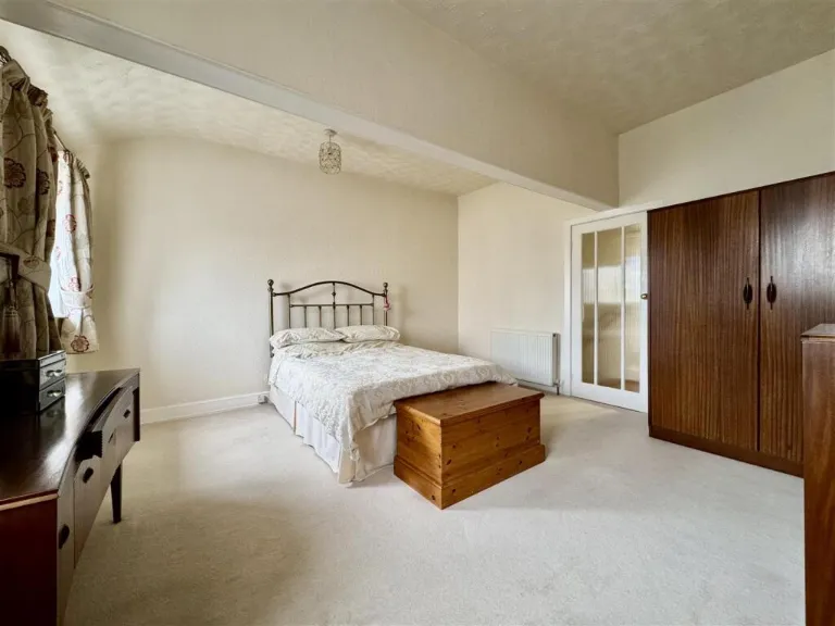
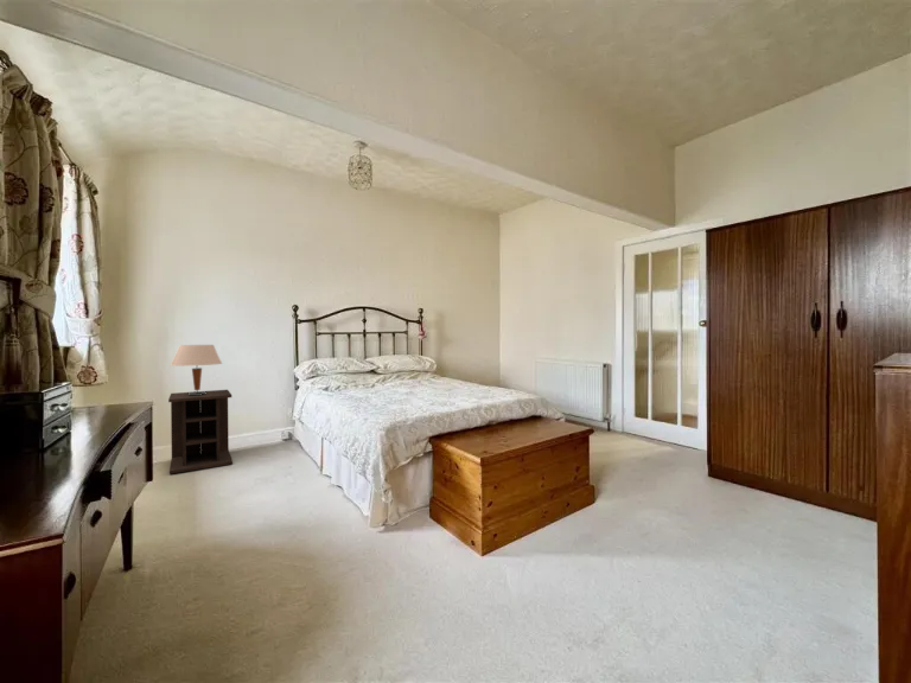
+ nightstand (200, 427)
+ table lamp (197, 369)
